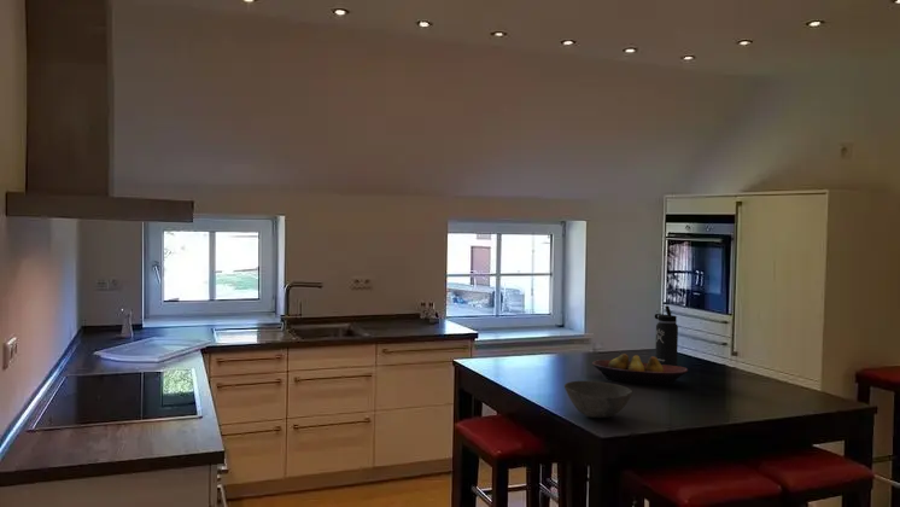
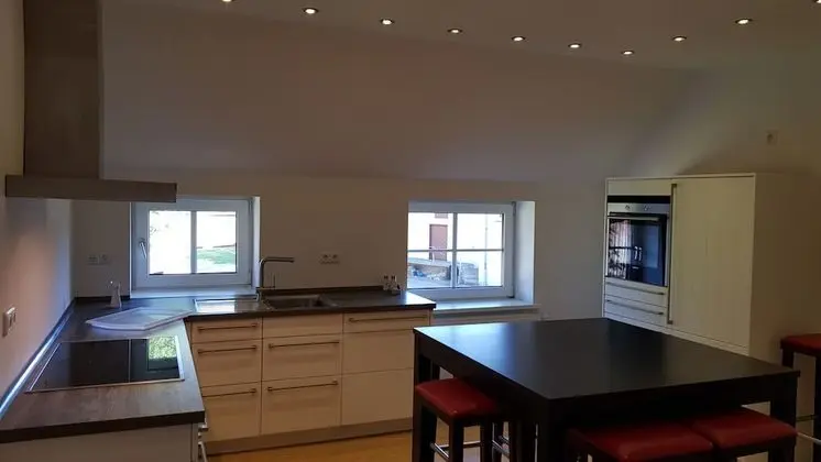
- fruit bowl (638, 367)
- bowl (596, 401)
- thermos bottle (665, 336)
